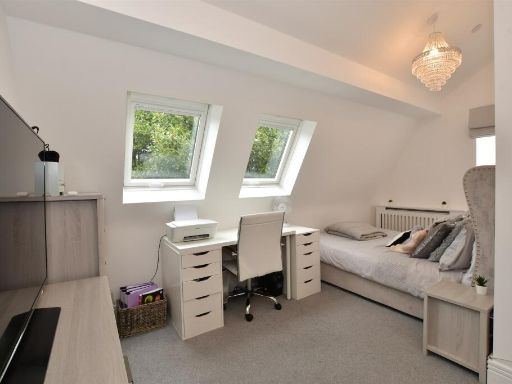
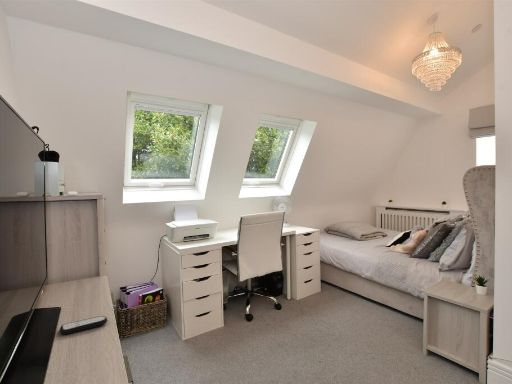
+ remote control (84, 324)
